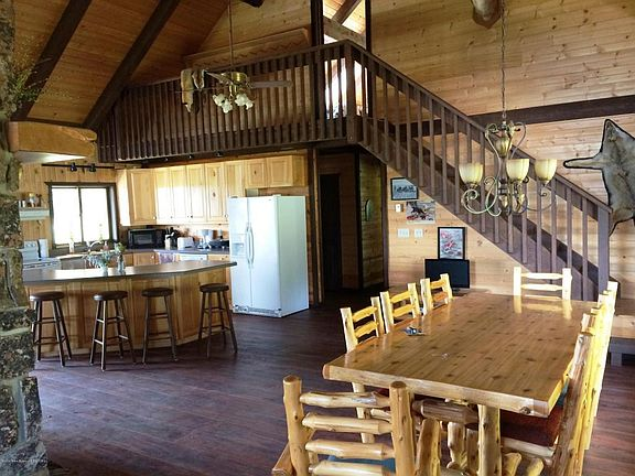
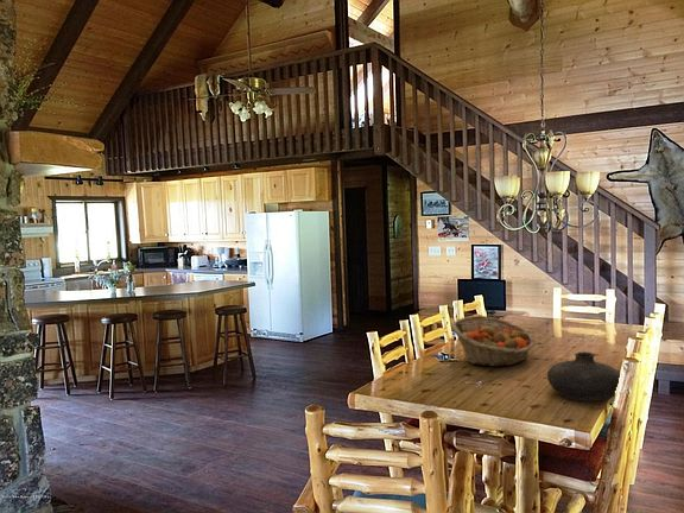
+ vase (584, 373)
+ fruit basket (493, 340)
